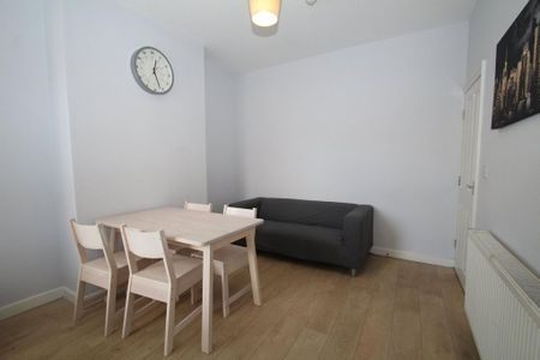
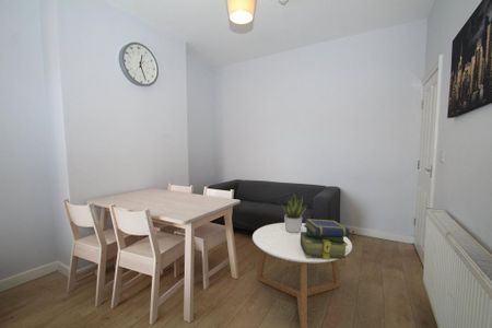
+ coffee table (301, 268)
+ potted plant (292, 211)
+ stack of books (324, 236)
